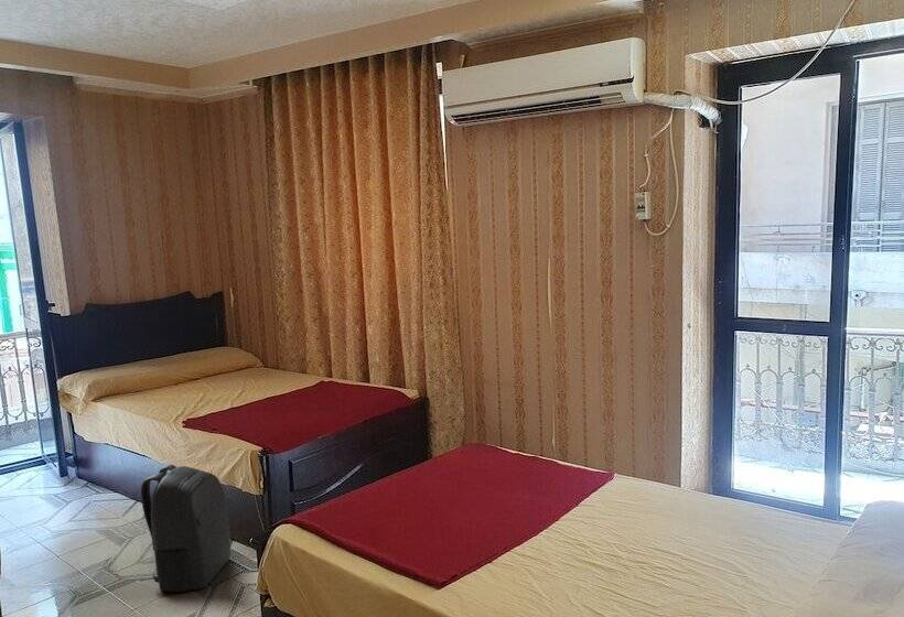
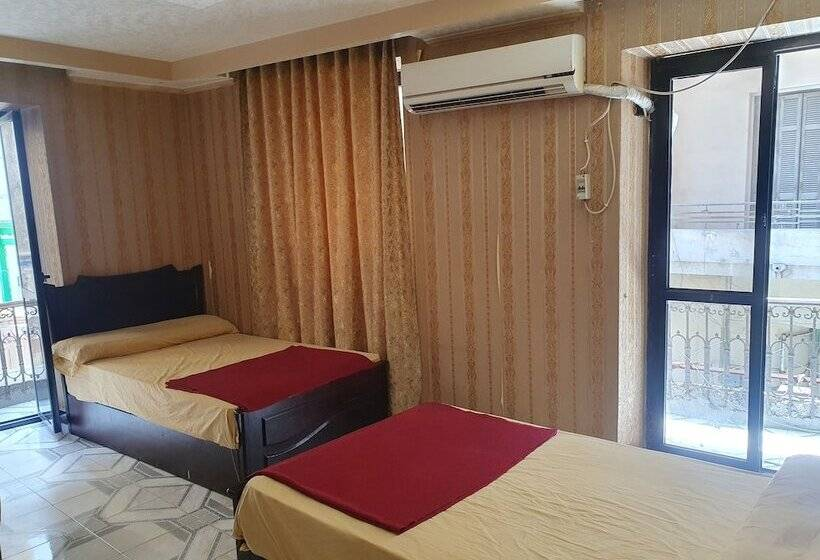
- backpack (180, 518)
